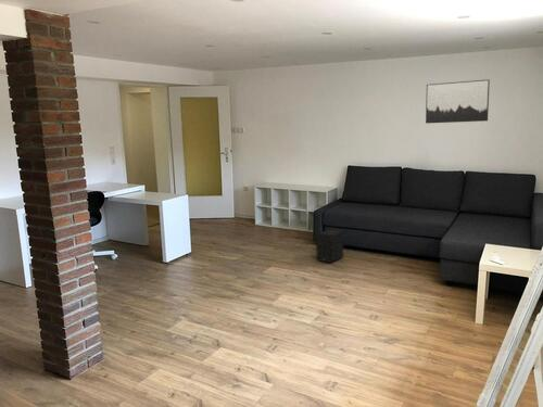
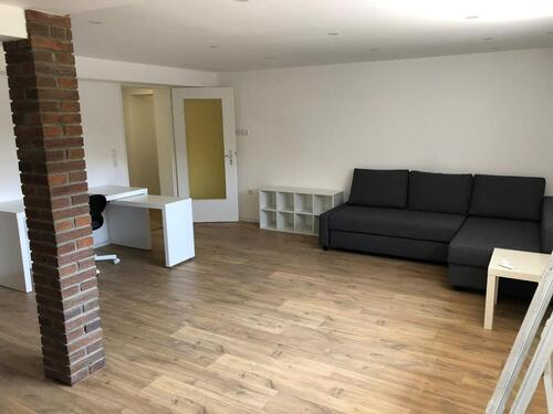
- wall art (456, 102)
- speaker (330, 245)
